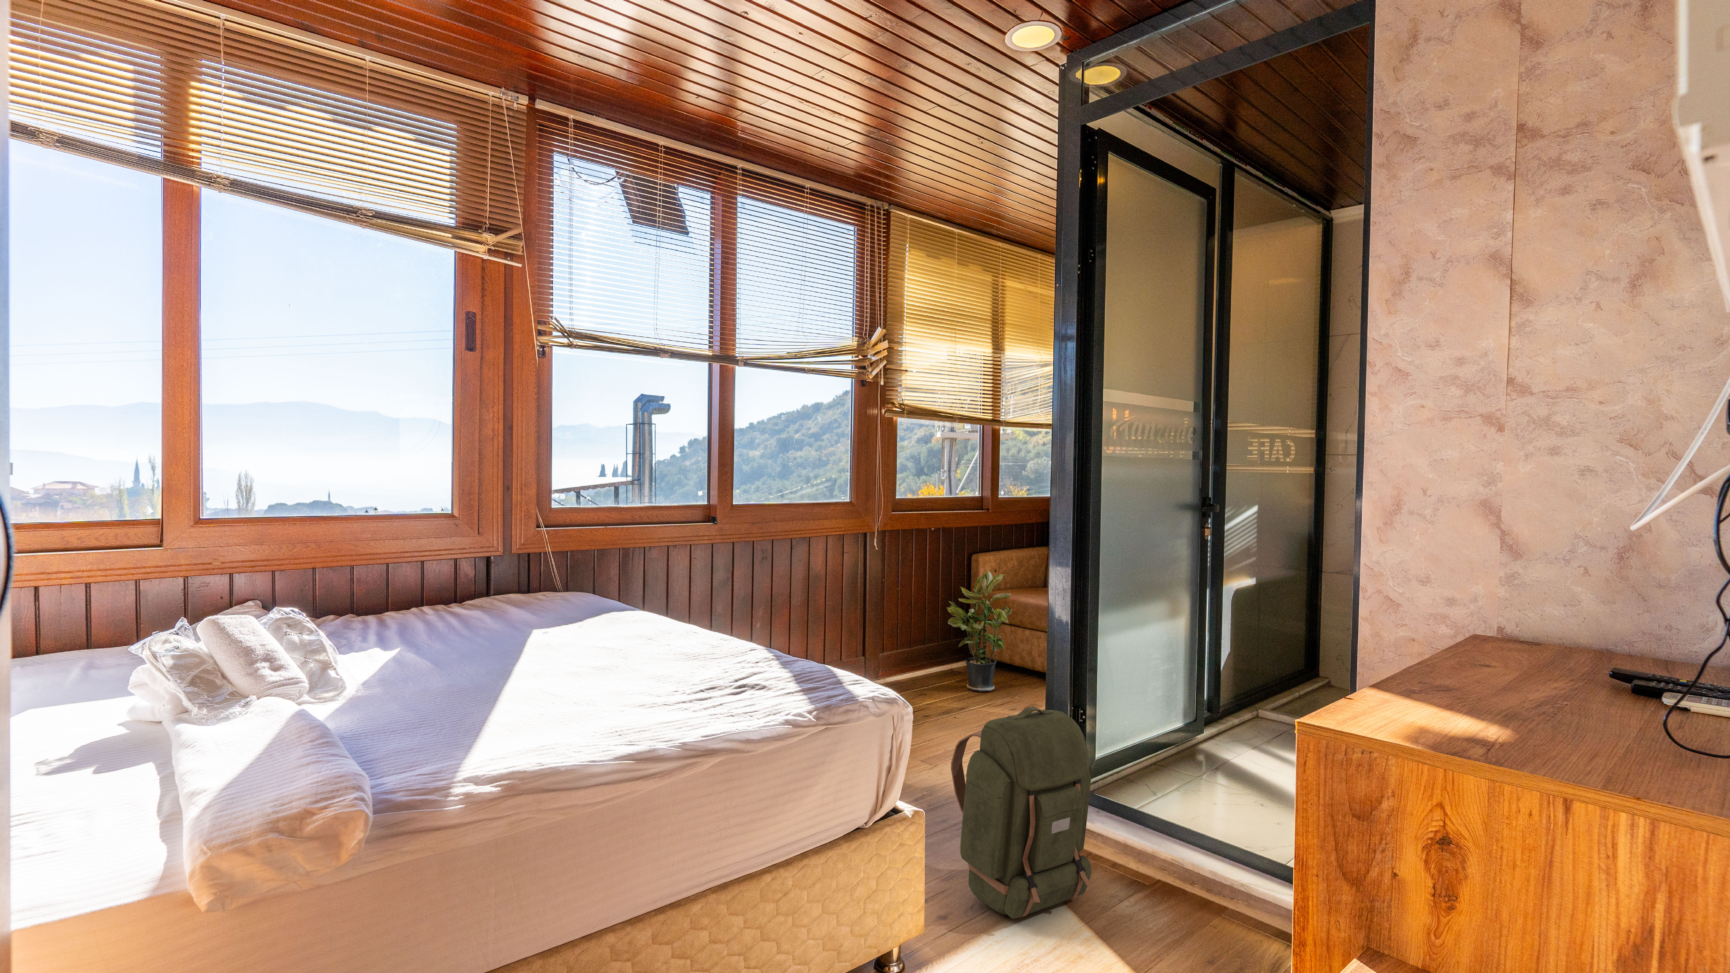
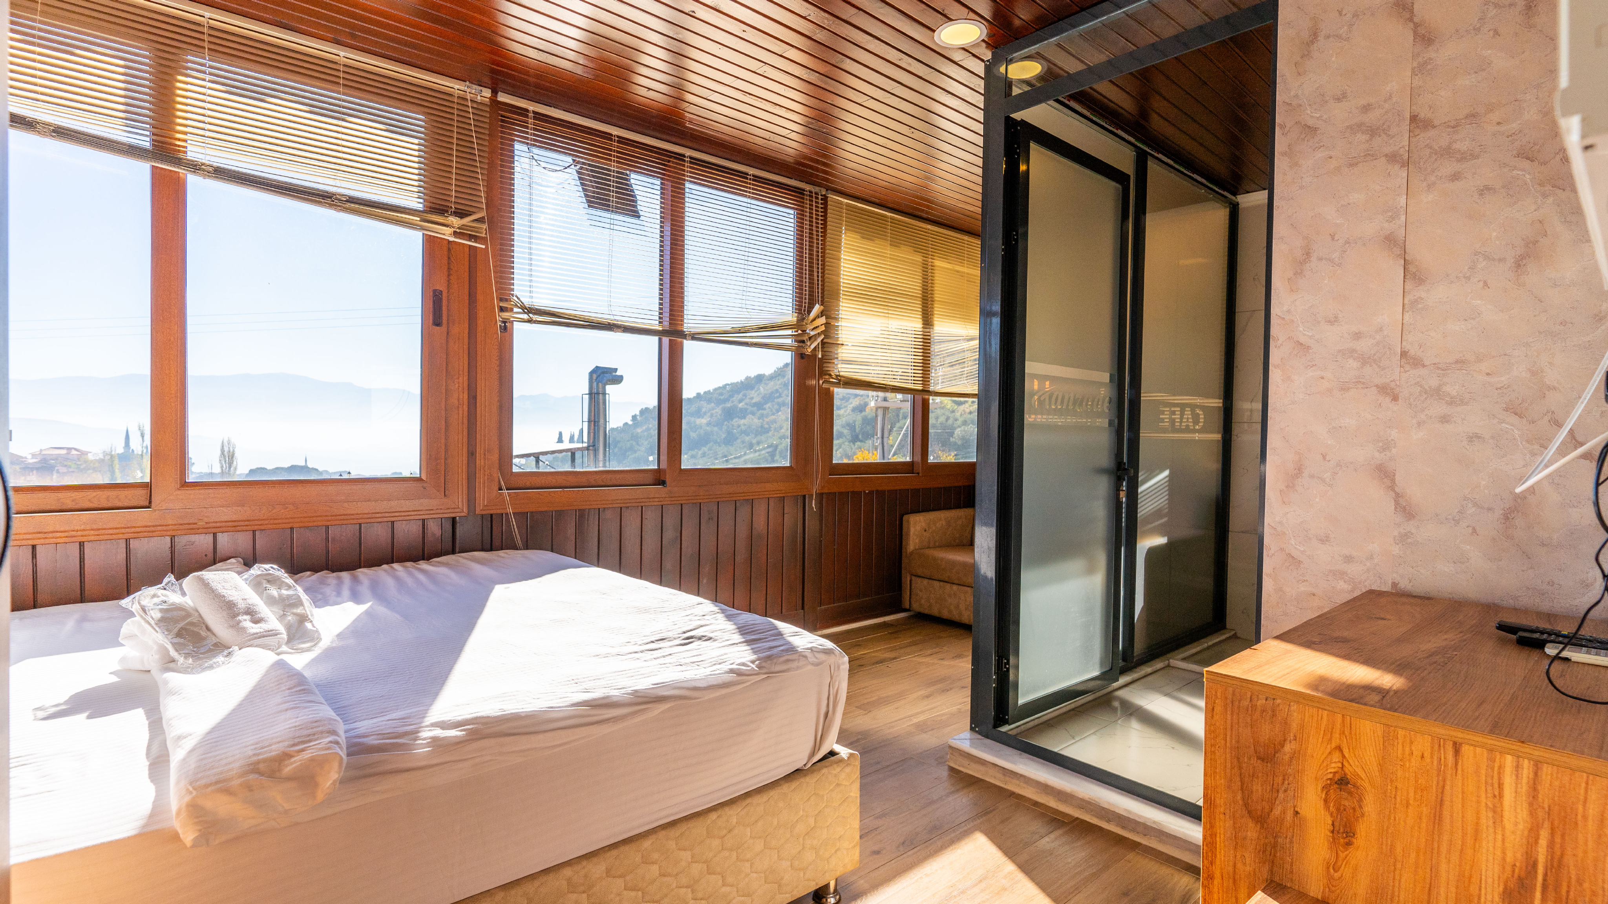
- backpack (1019, 800)
- potted plant (979, 628)
